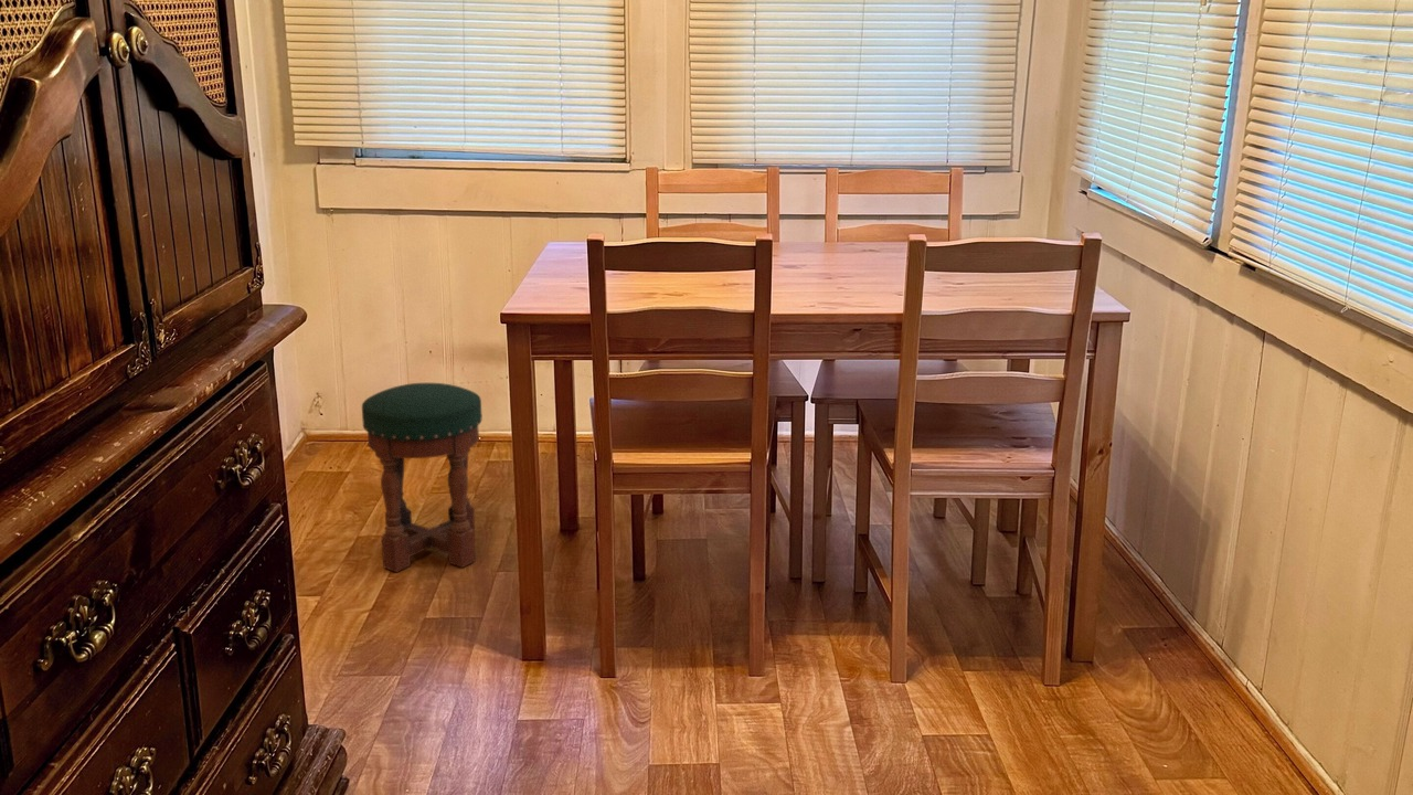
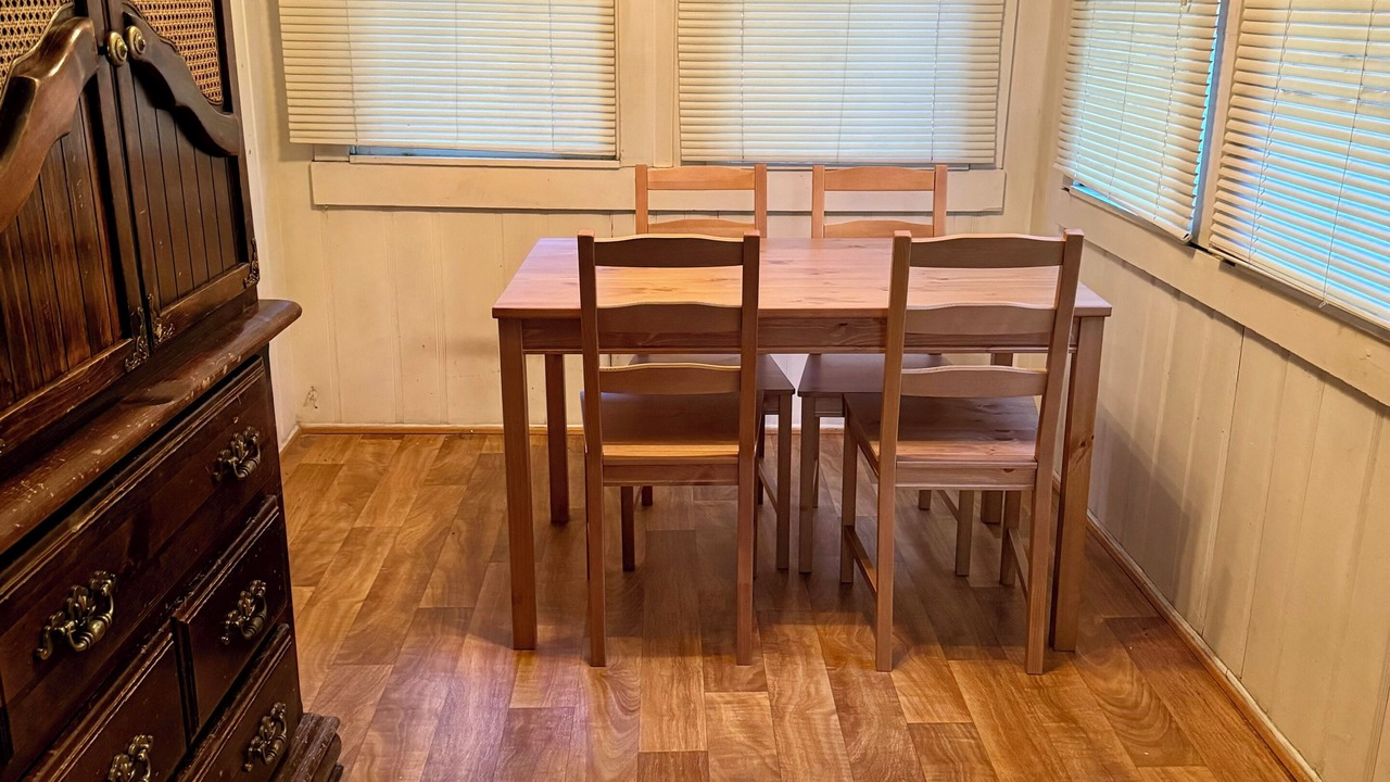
- stool (426, 457)
